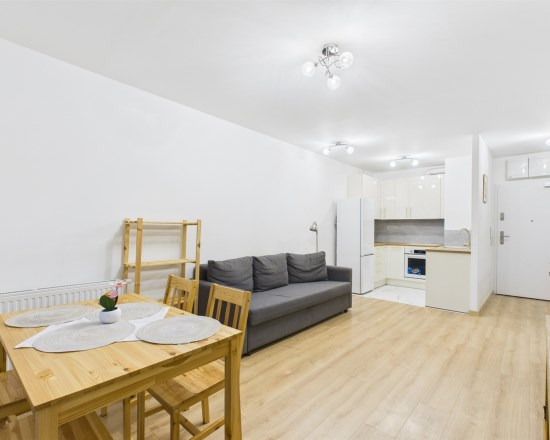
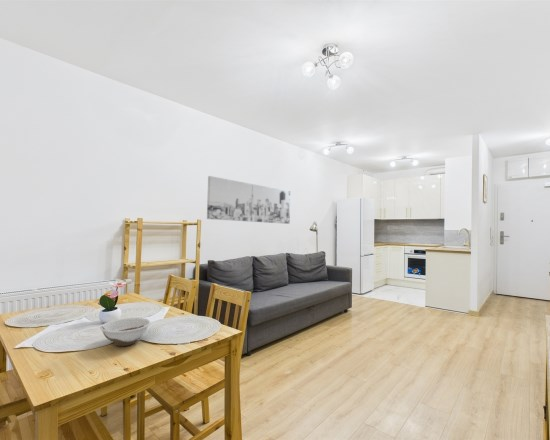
+ wall art (254, 203)
+ bowl (125, 333)
